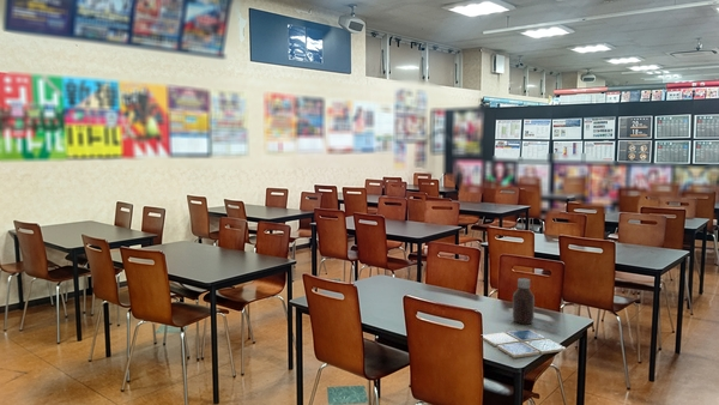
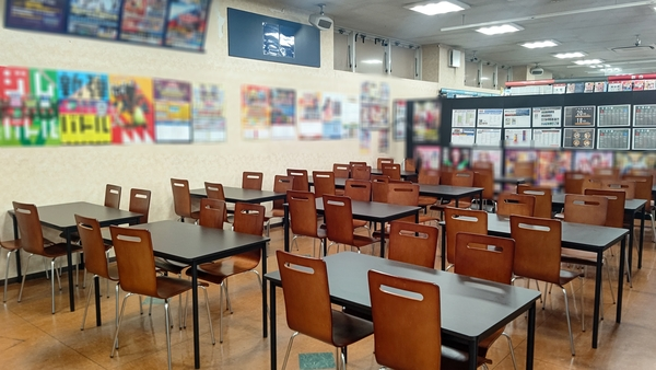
- drink coaster (521, 343)
- bottle (522, 300)
